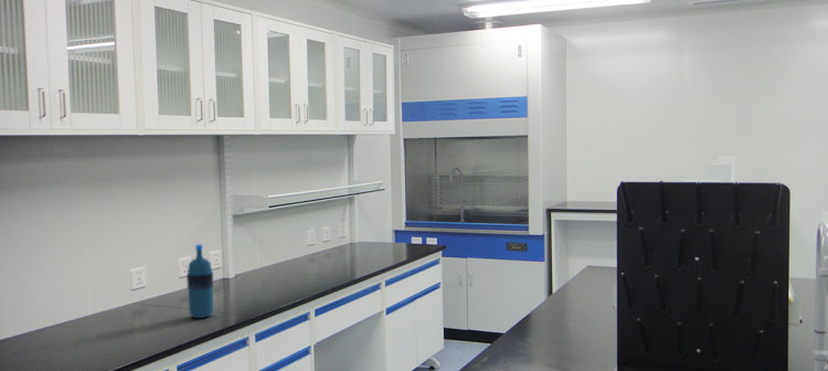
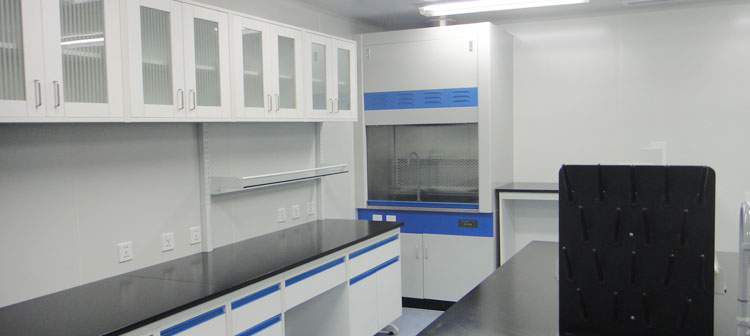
- water bottle (200, 280)
